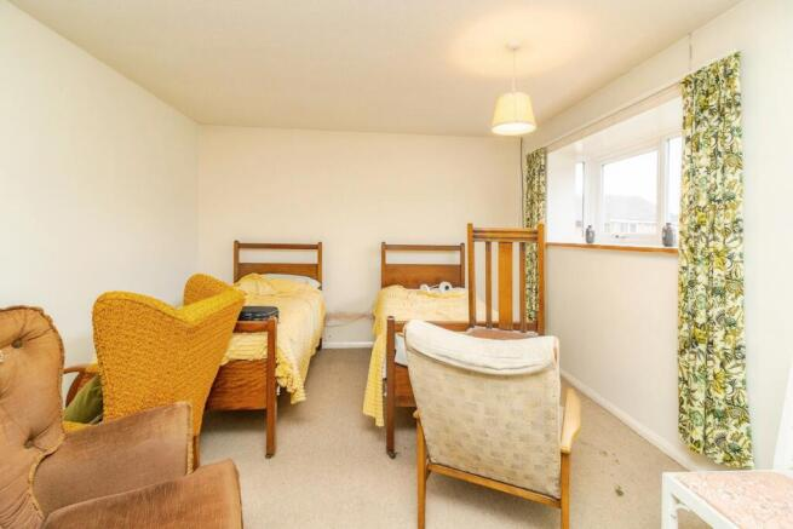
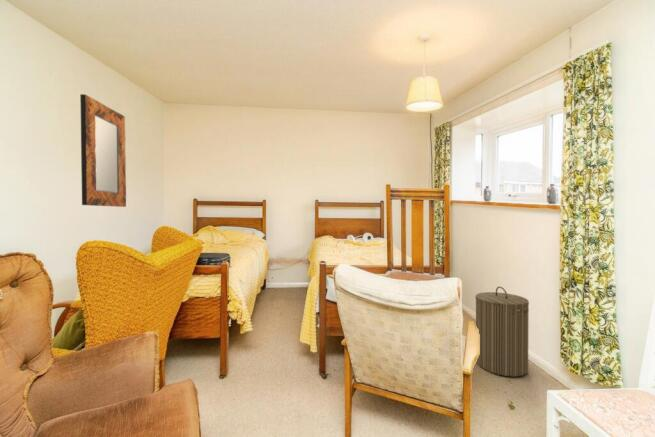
+ home mirror (105, 156)
+ laundry hamper (501, 326)
